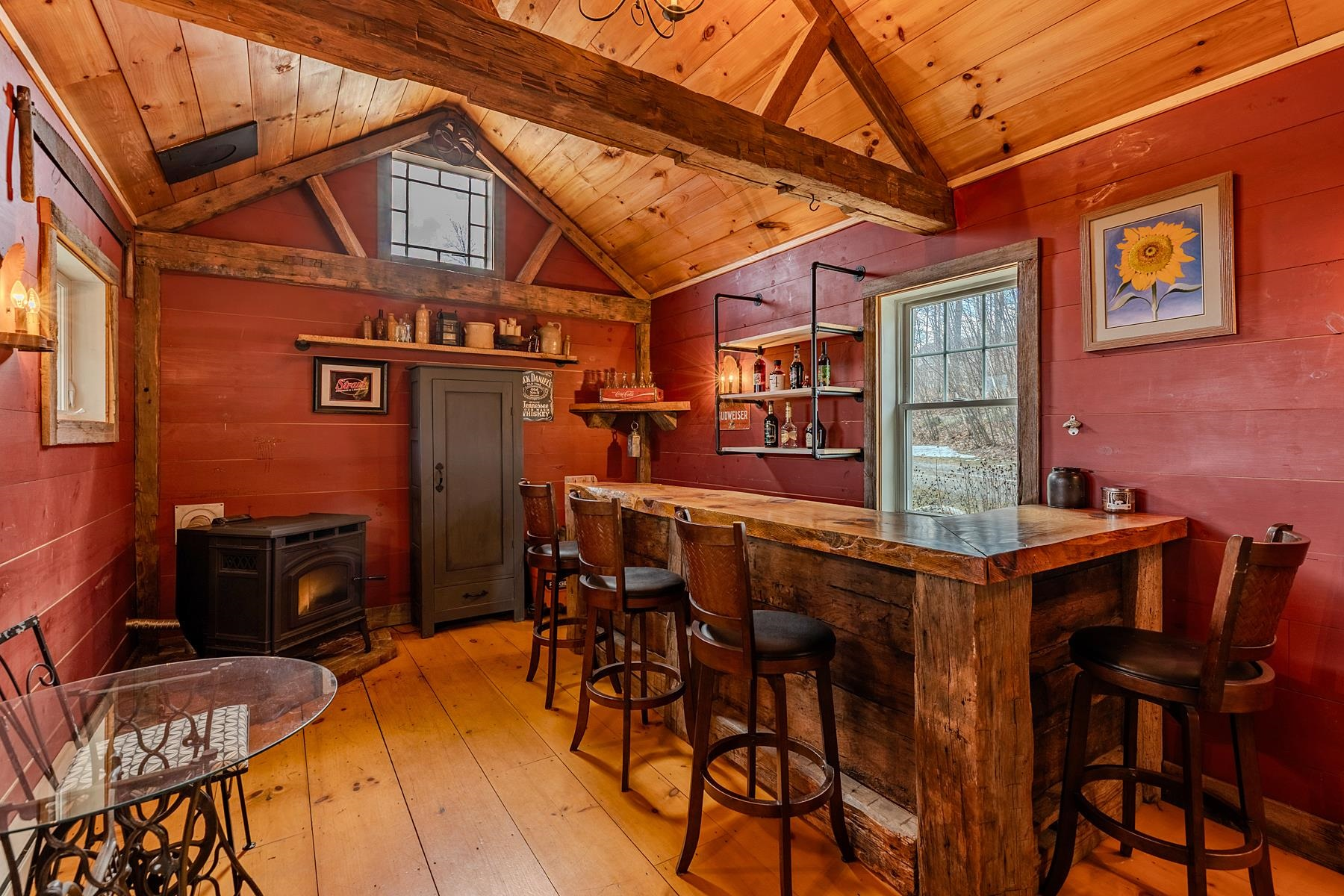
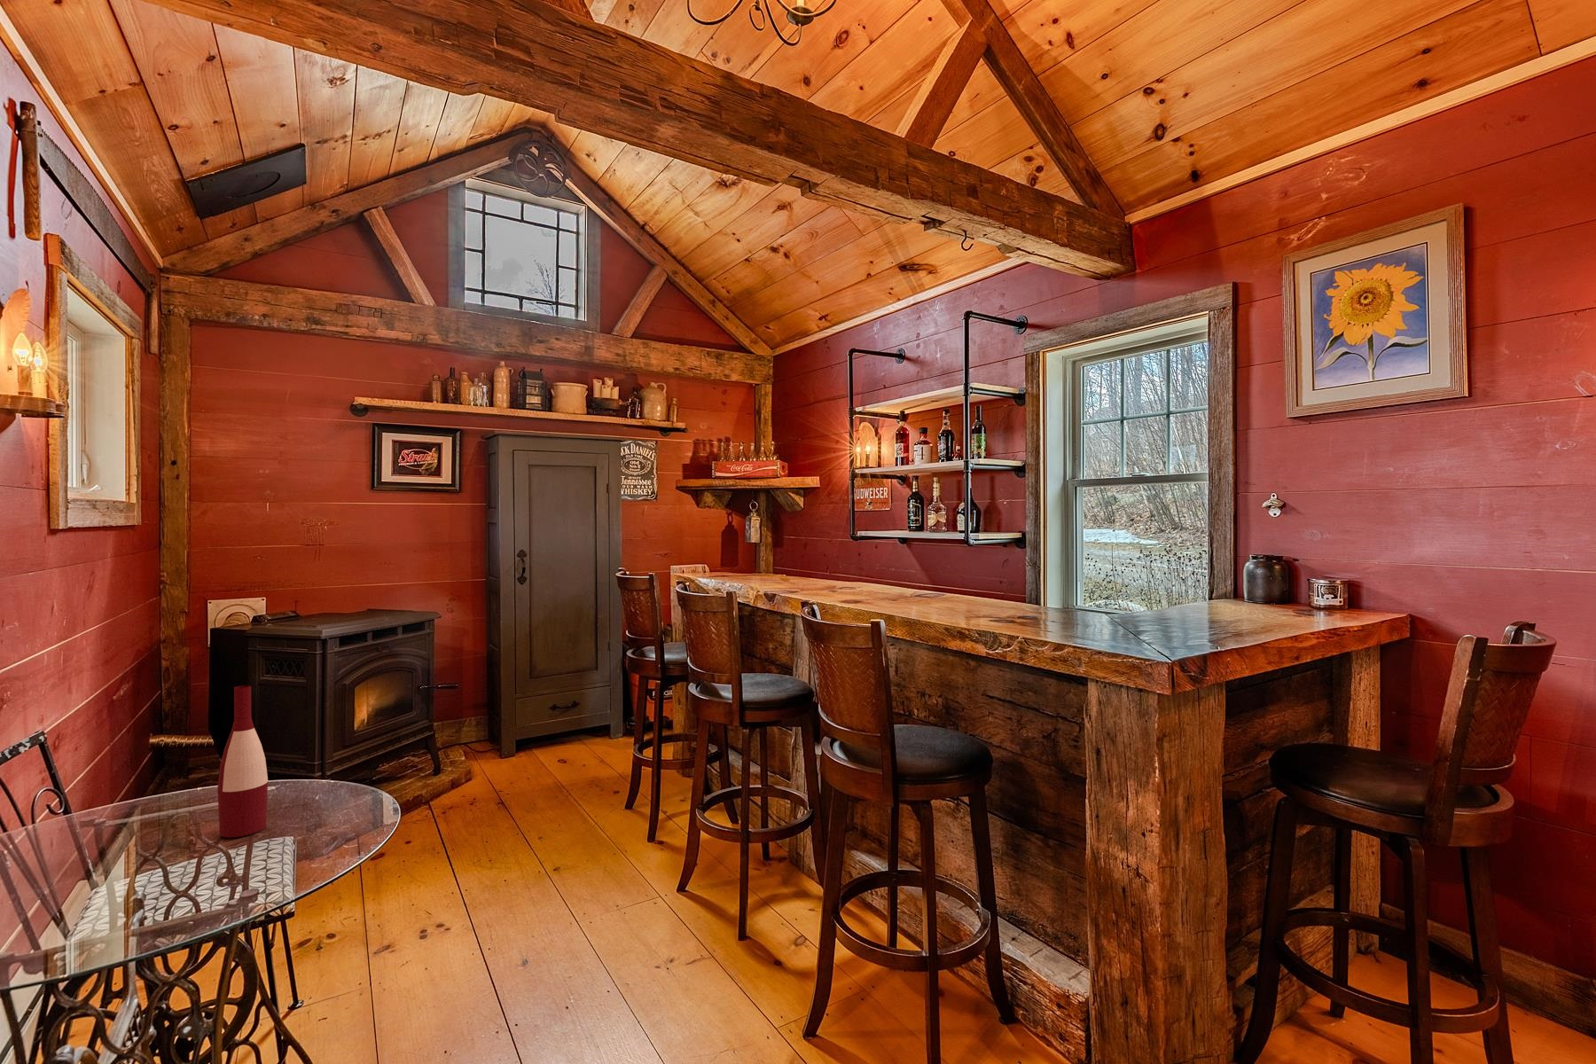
+ alcohol (243, 758)
